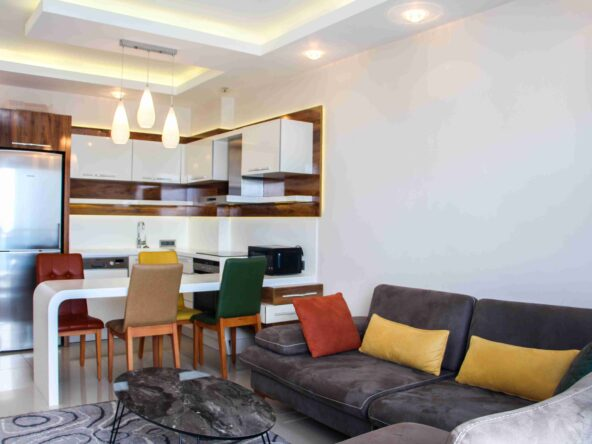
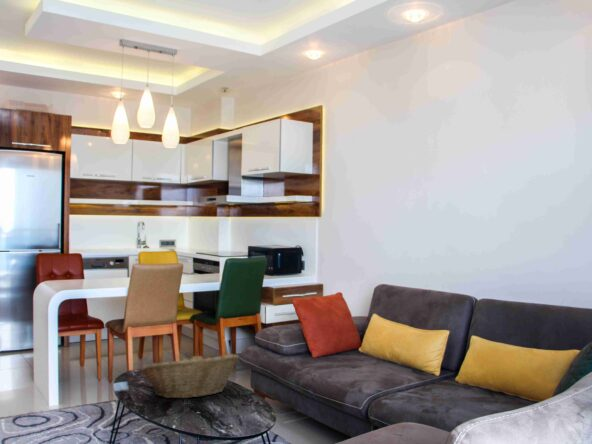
+ fruit basket (190, 370)
